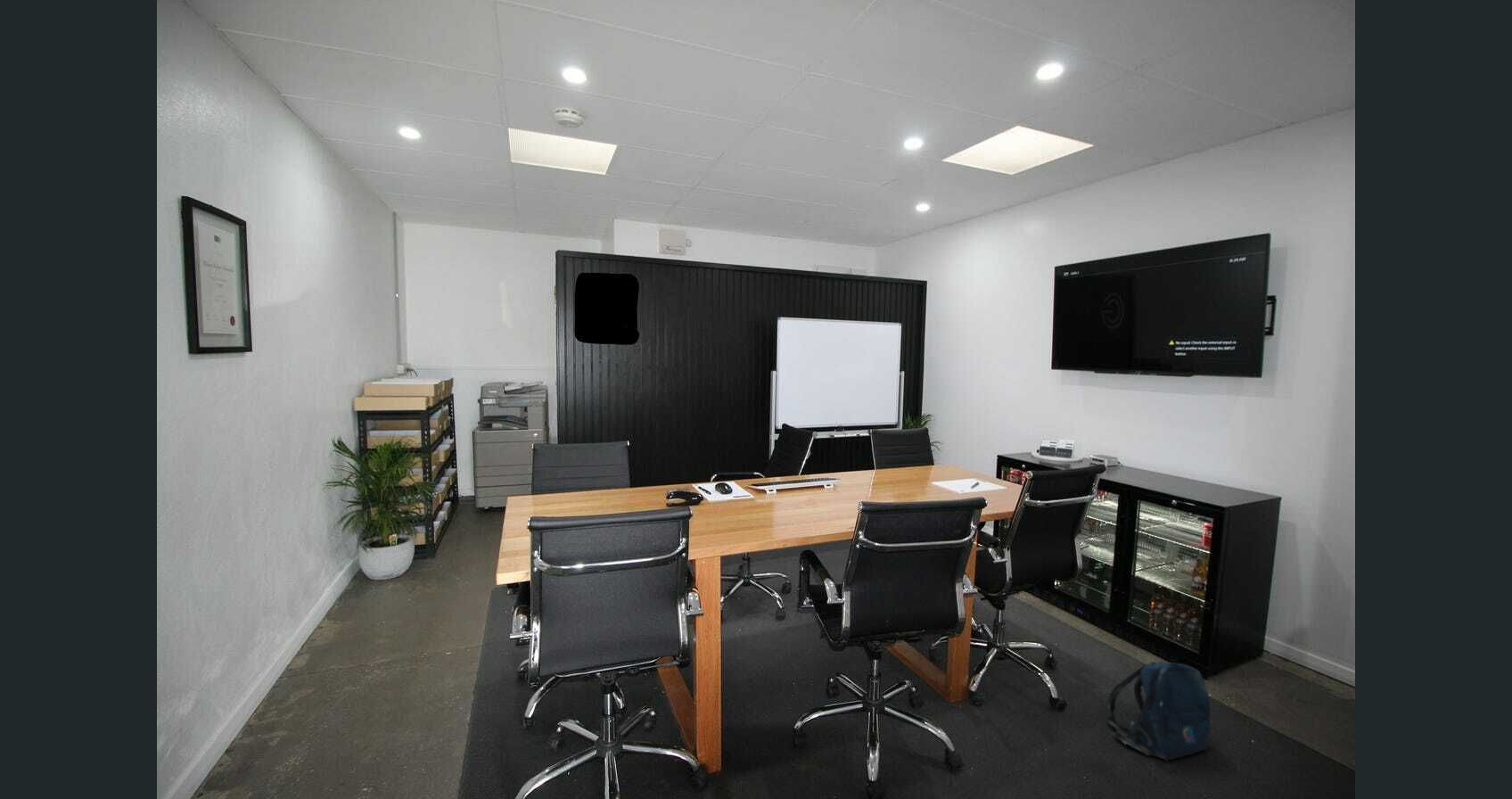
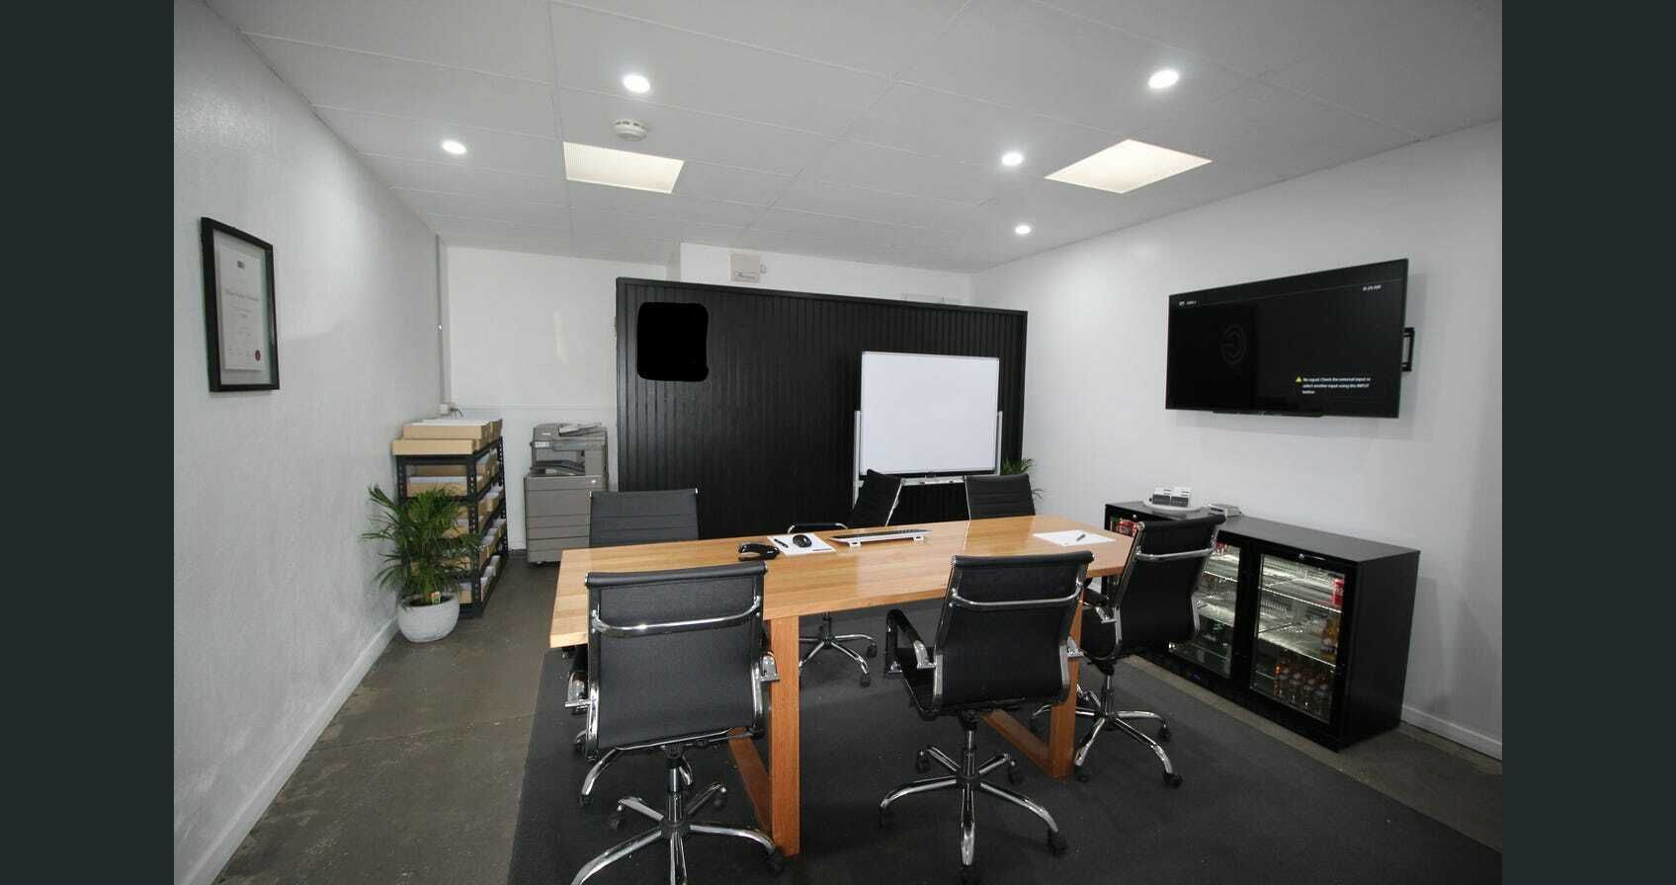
- backpack (1155, 697)
